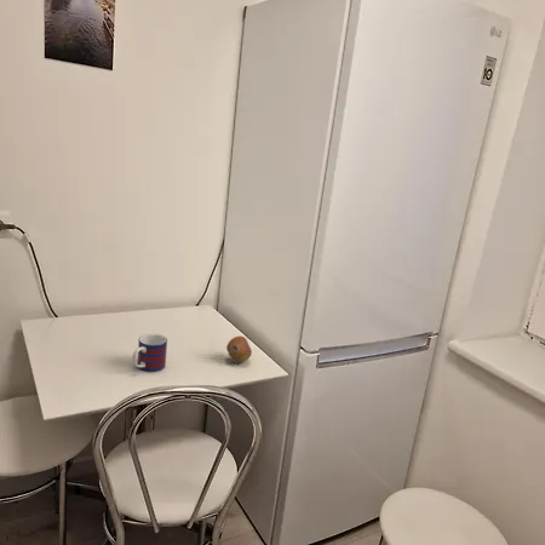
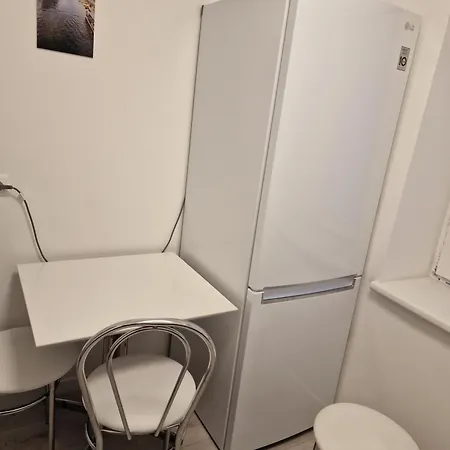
- fruit (239, 349)
- mug (148, 354)
